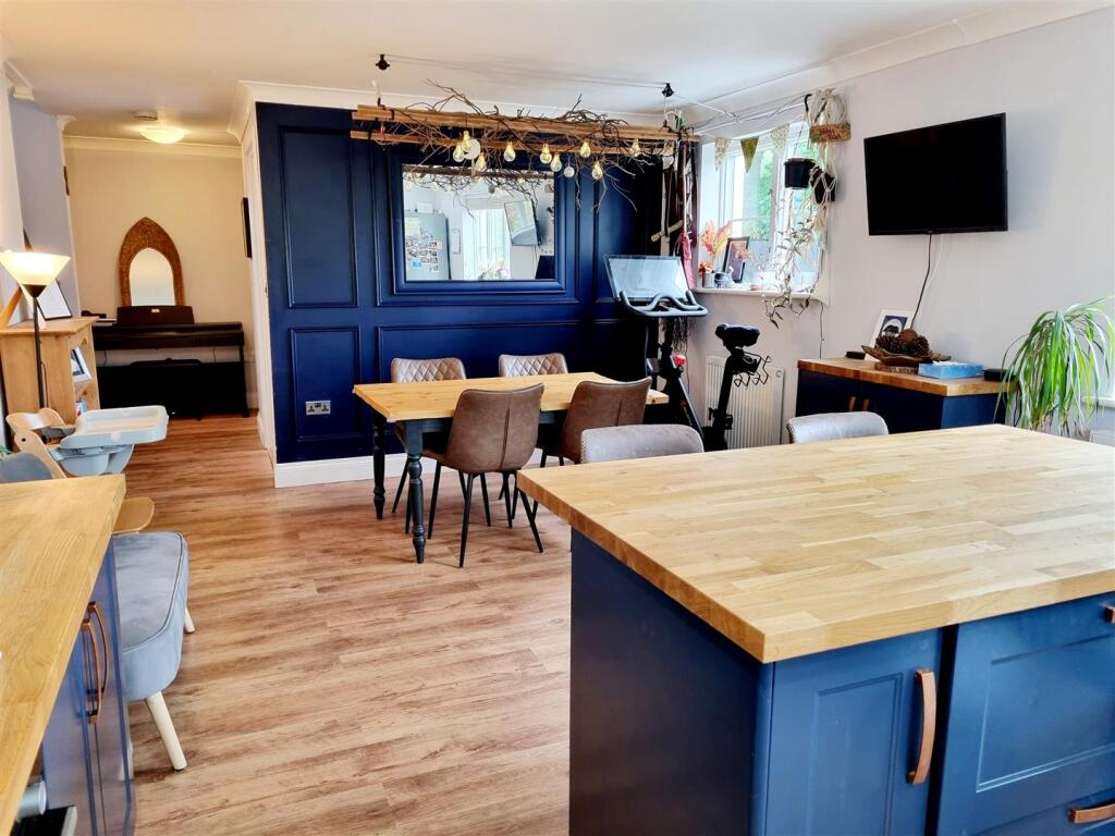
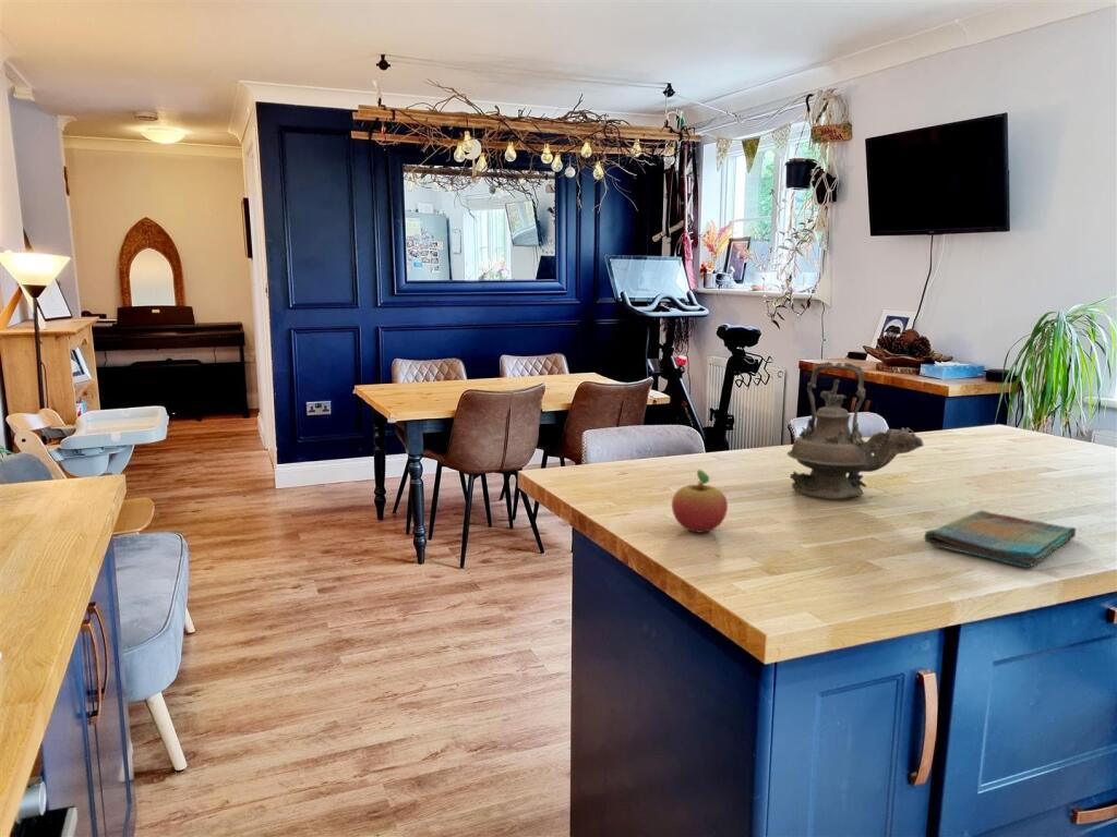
+ dish towel (1000, 534)
+ fruit (699, 501)
+ teapot (855, 430)
